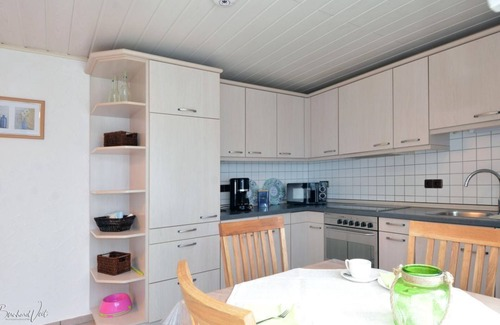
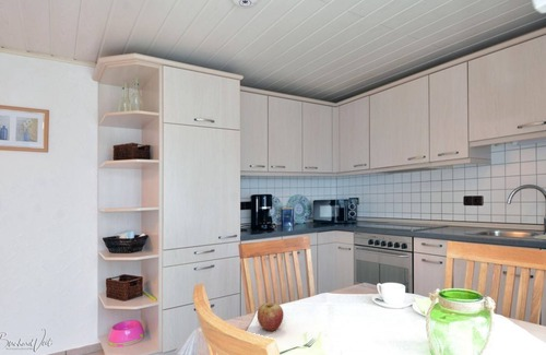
+ fruit (270, 316)
